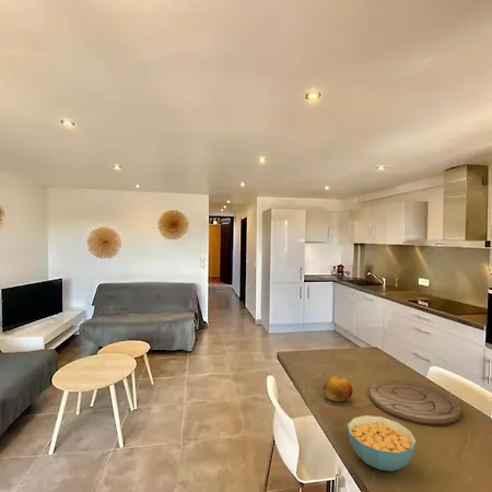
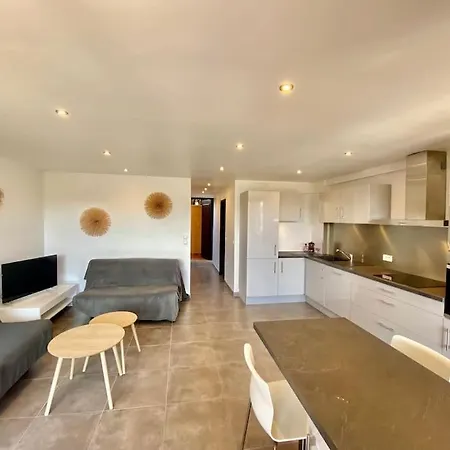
- fruit (337, 388)
- cereal bowl (379, 447)
- cutting board (412, 400)
